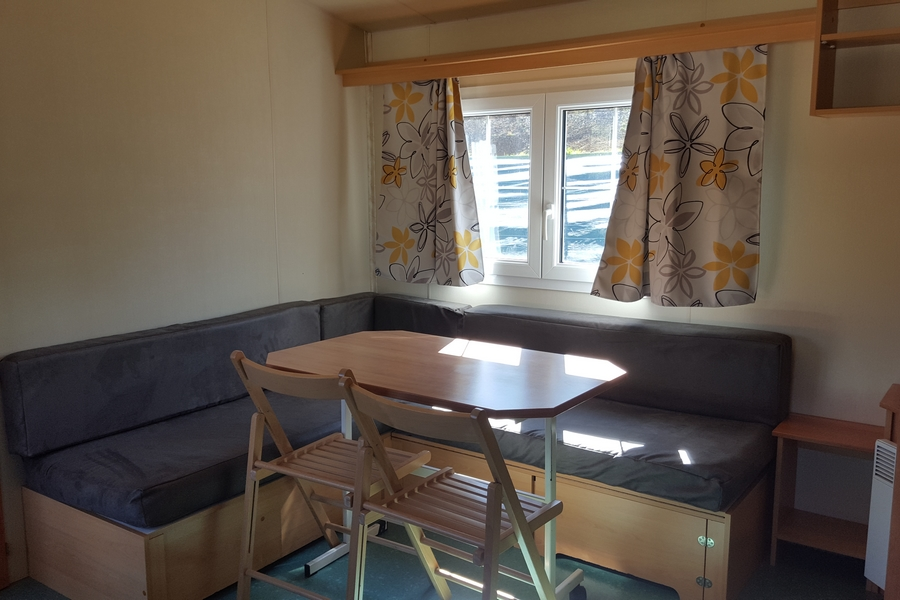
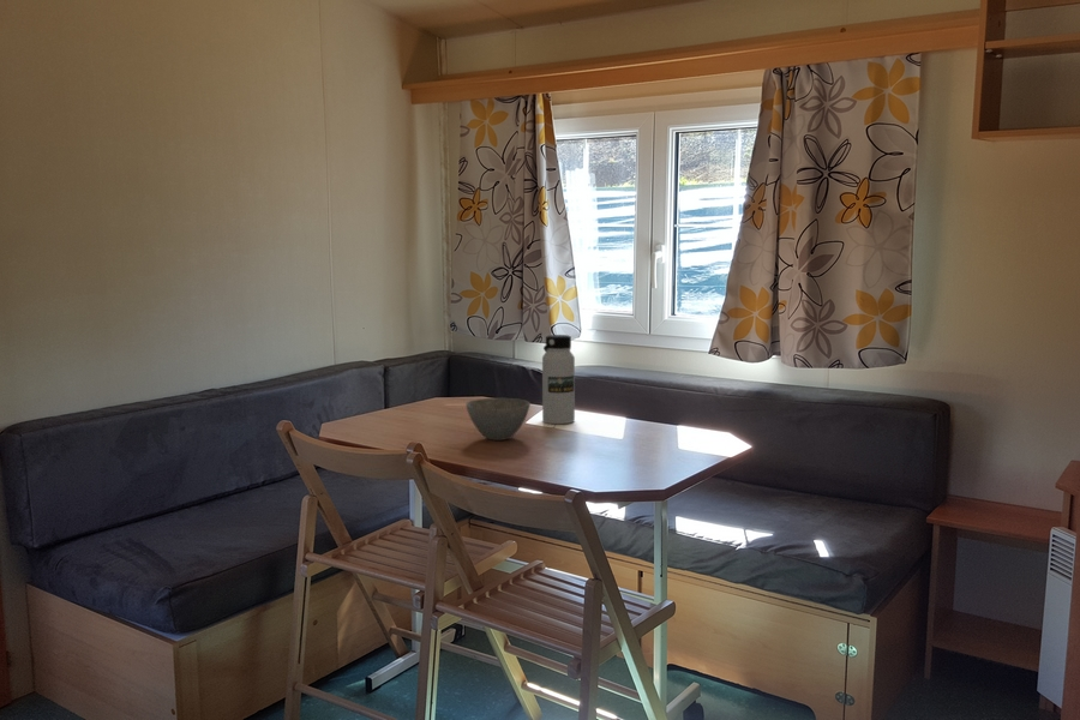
+ bowl (498, 420)
+ water bottle (558, 378)
